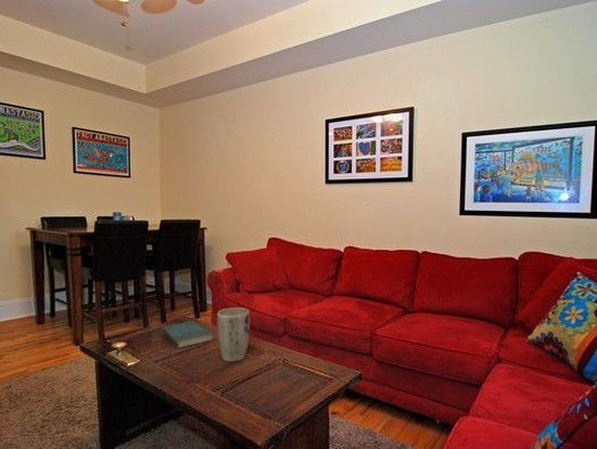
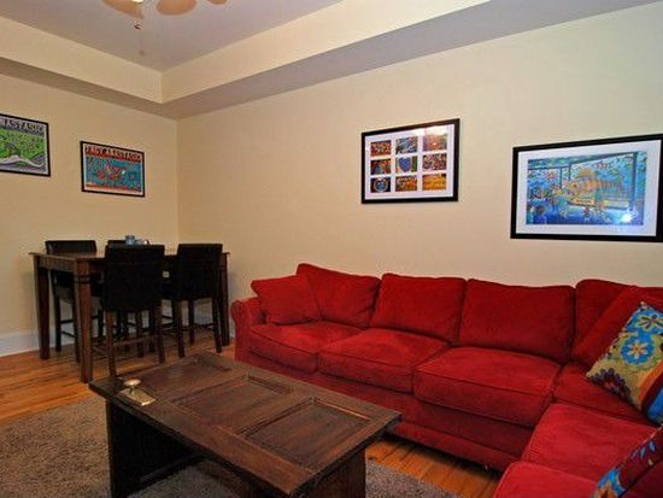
- plant pot (233, 334)
- book (187, 333)
